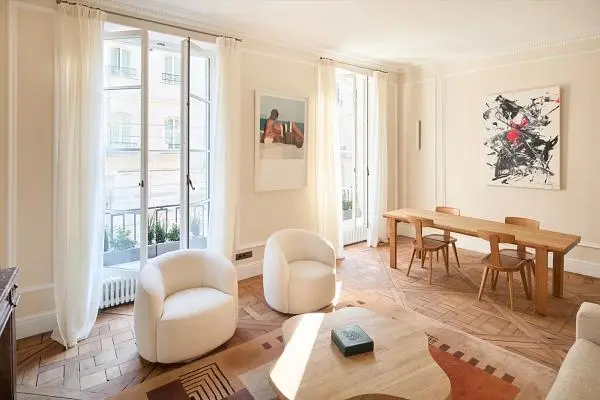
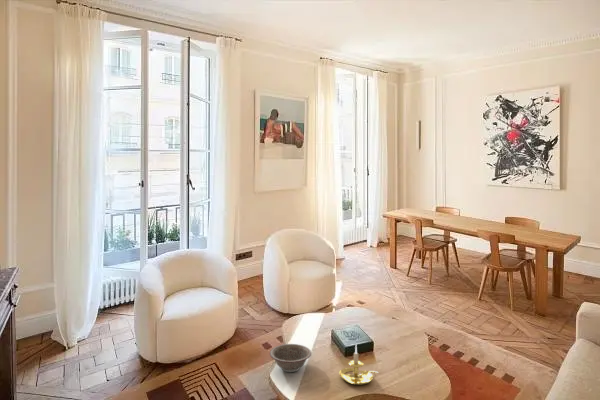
+ candle holder (358, 361)
+ decorative bowl (290, 360)
